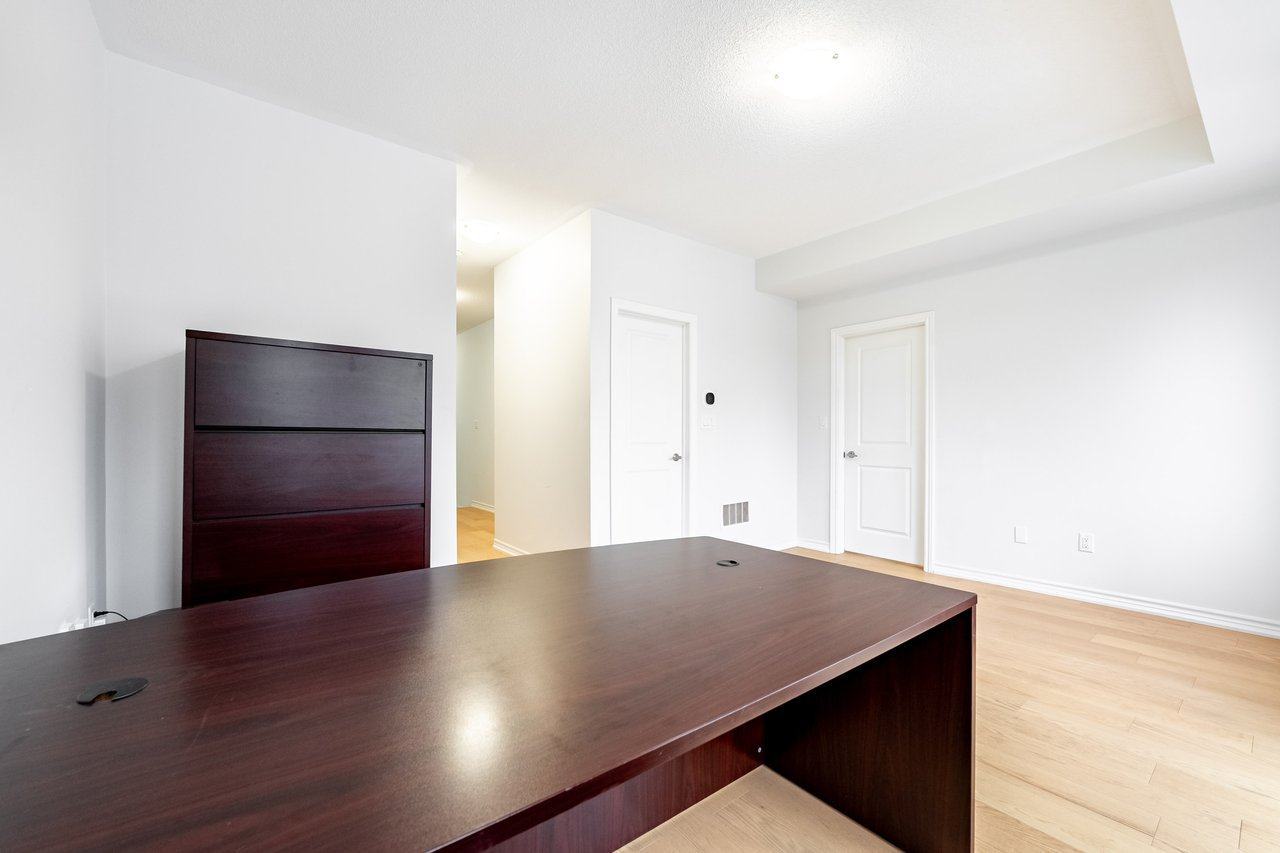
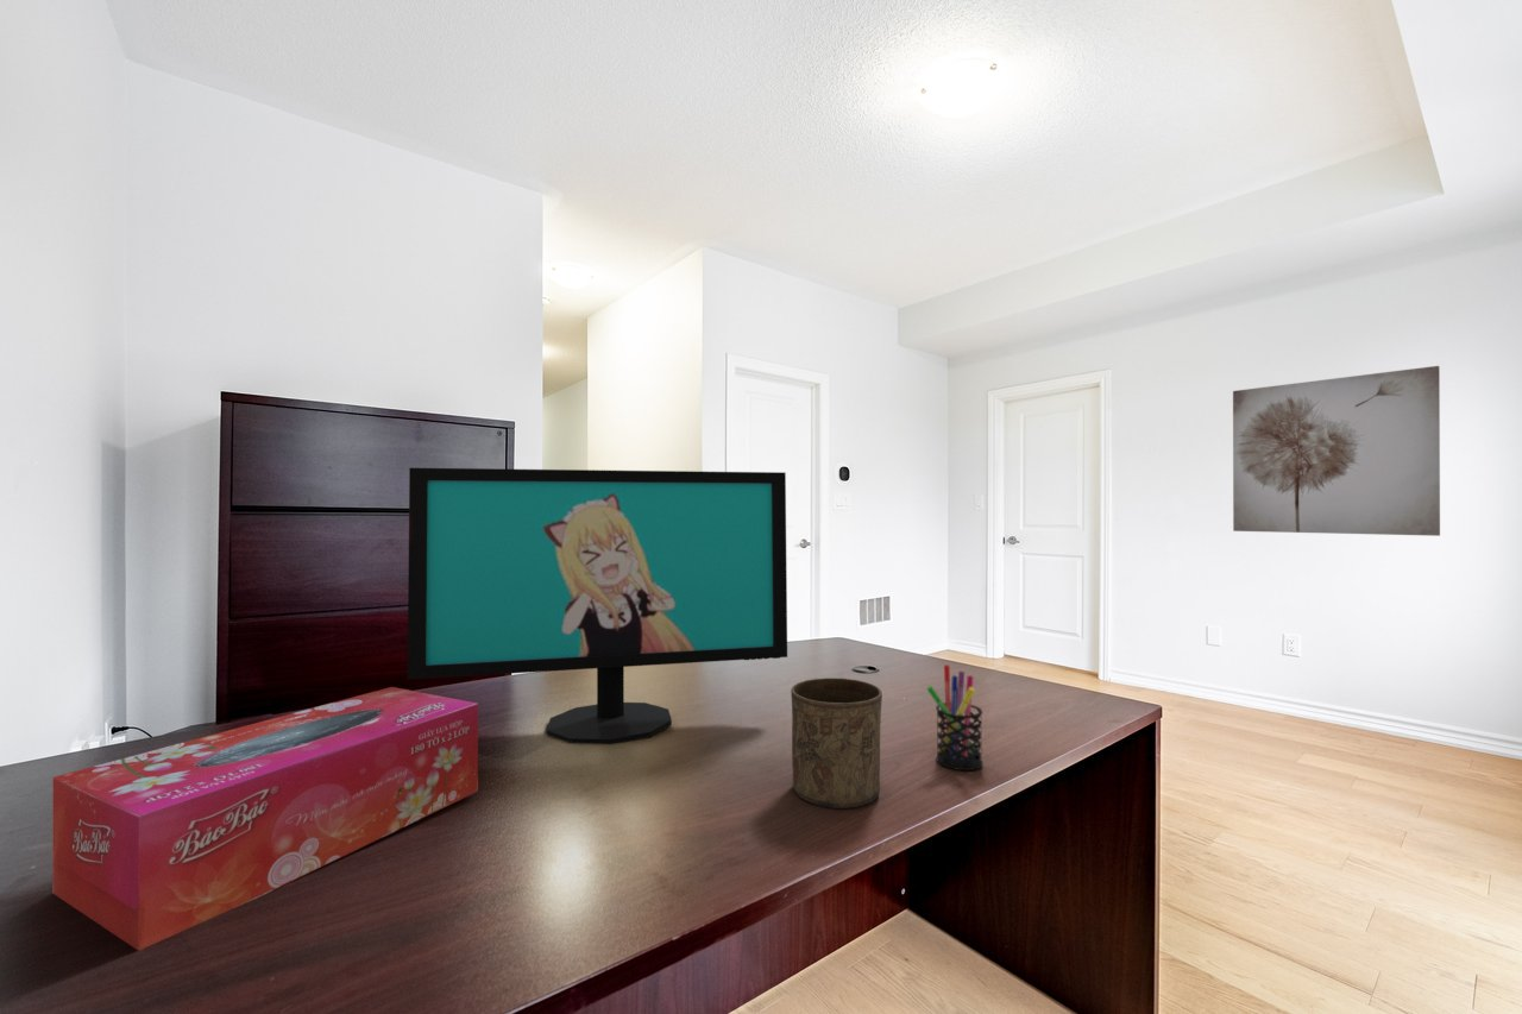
+ wall art (1326, 456)
+ tissue box (298, 785)
+ pen holder (952, 714)
+ computer monitor (610, 597)
+ cup (836, 738)
